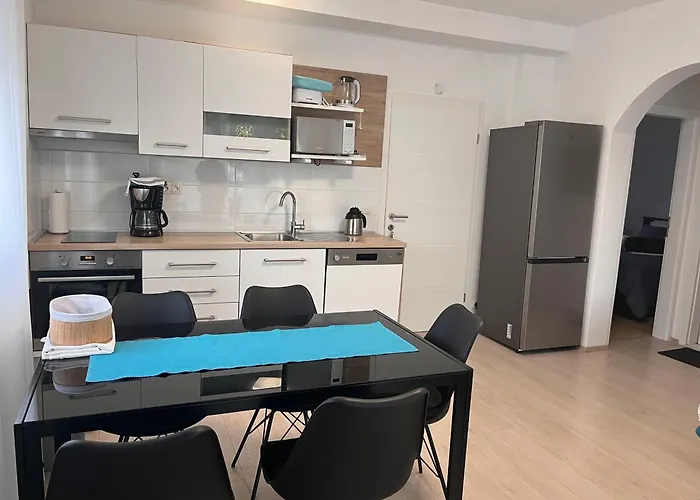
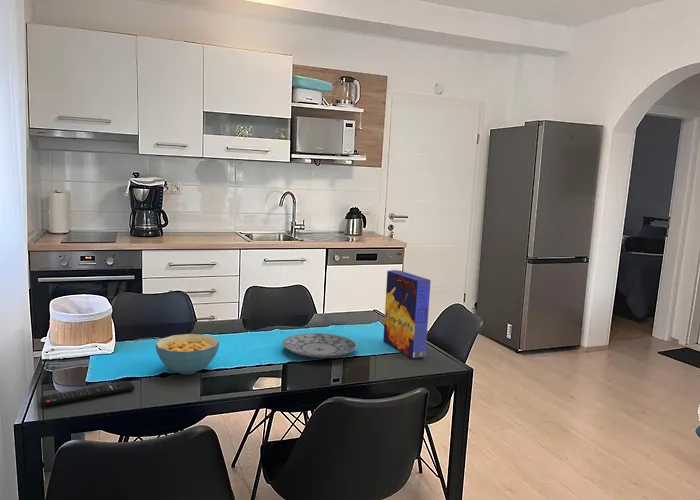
+ remote control (88, 393)
+ cereal bowl (187, 356)
+ cereal box (405, 312)
+ plate (319, 347)
